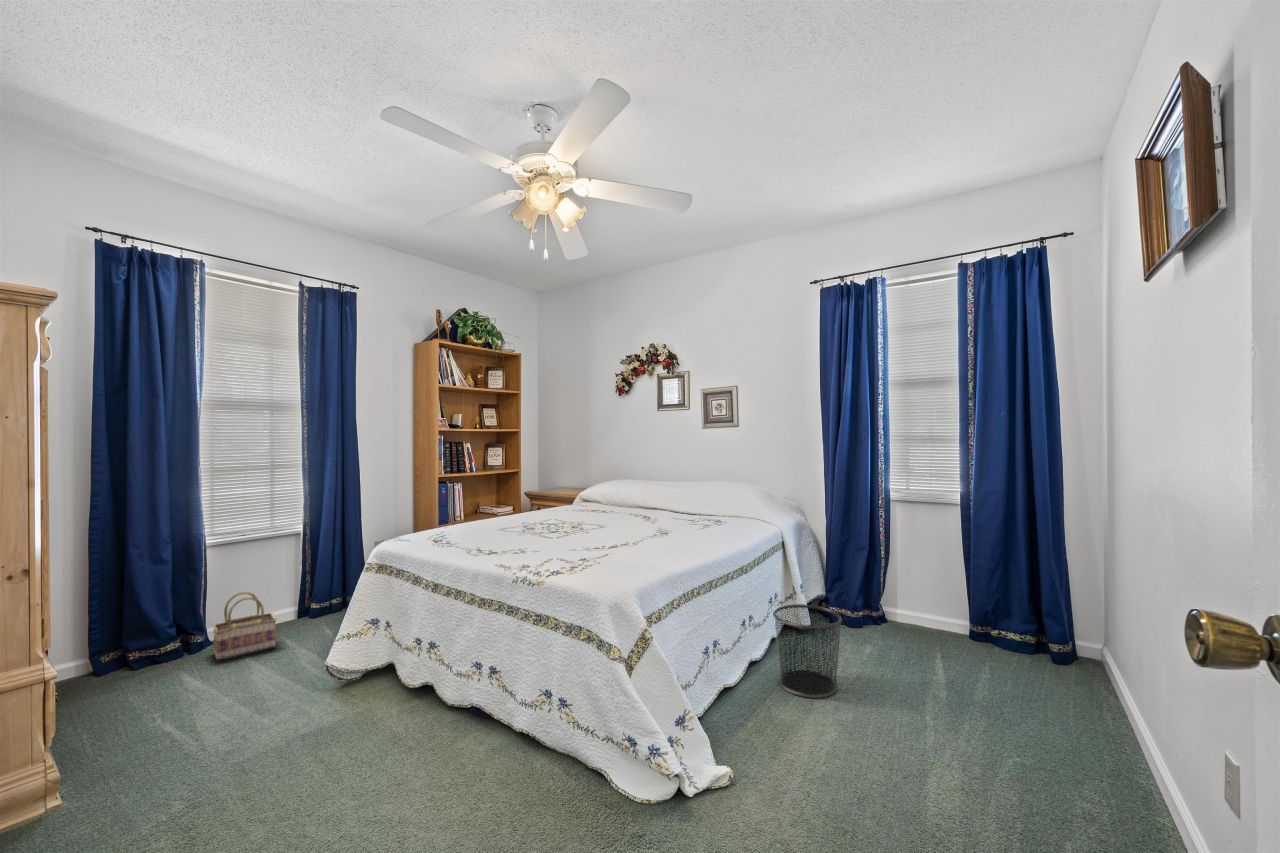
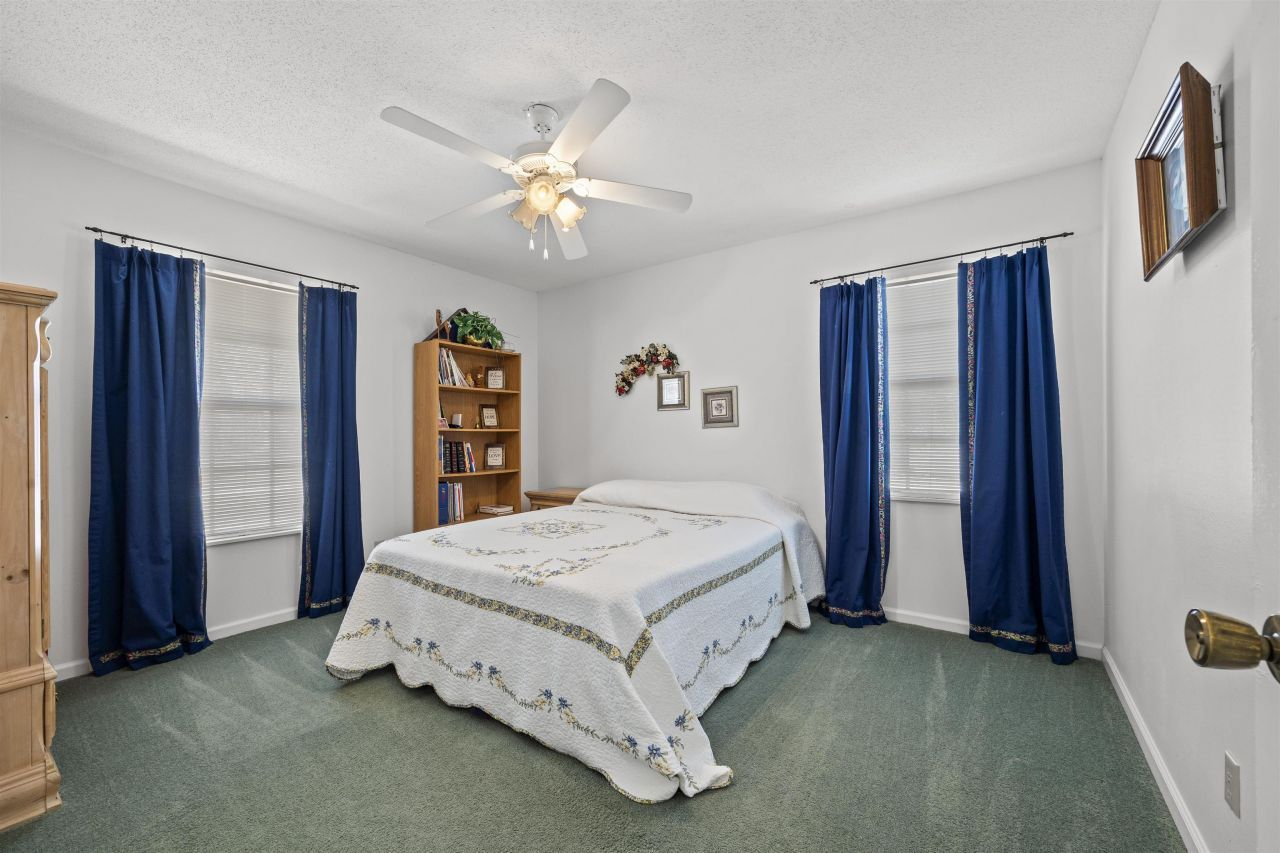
- basket (245, 622)
- waste bin (806, 649)
